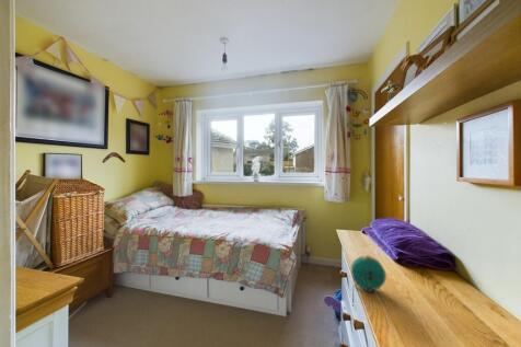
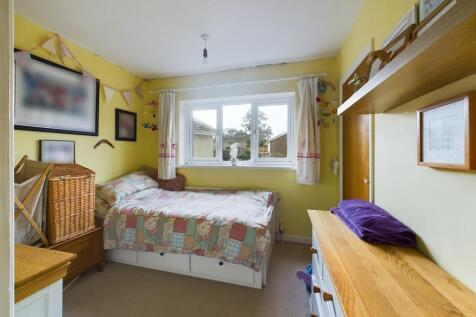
- alarm clock (368, 273)
